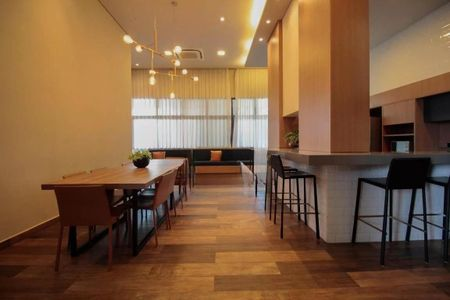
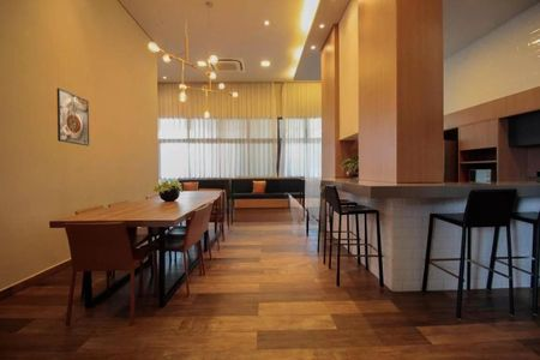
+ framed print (73, 119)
